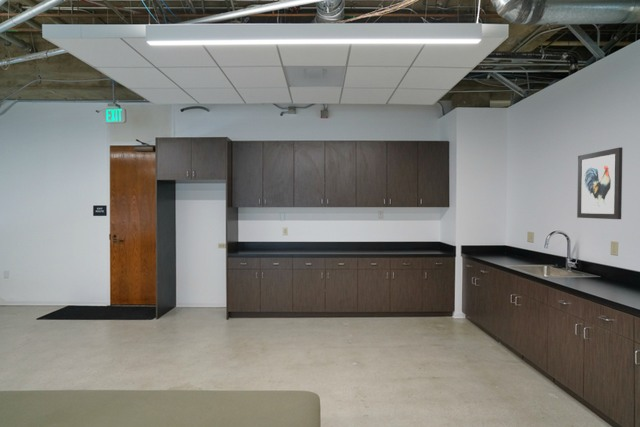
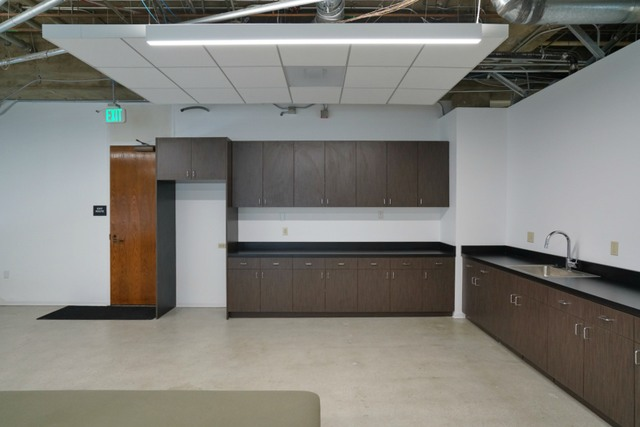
- wall art (598, 185)
